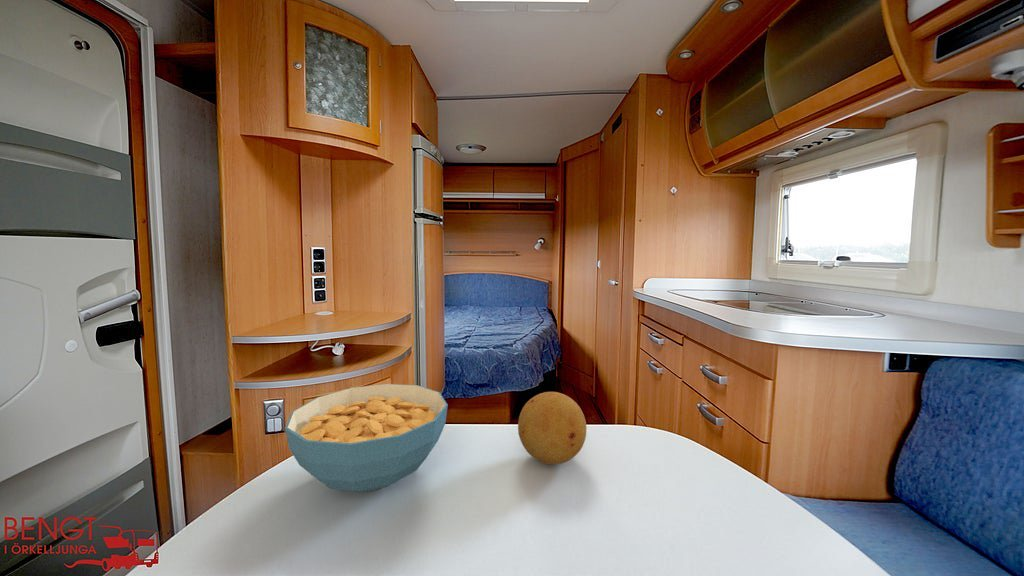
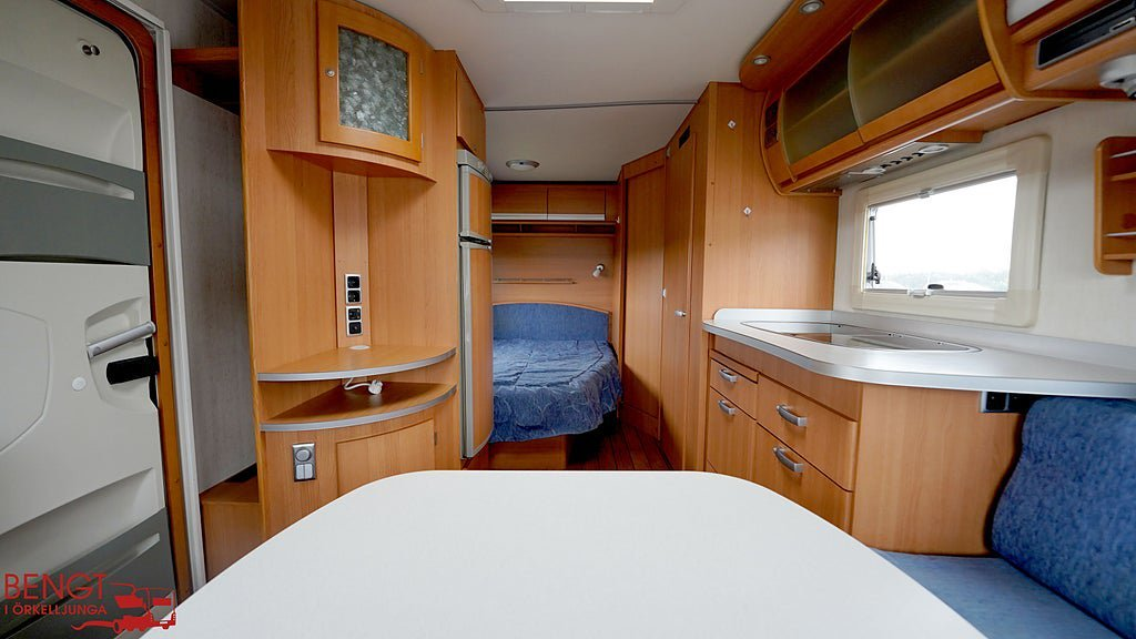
- cereal bowl (372, 443)
- fruit (551, 426)
